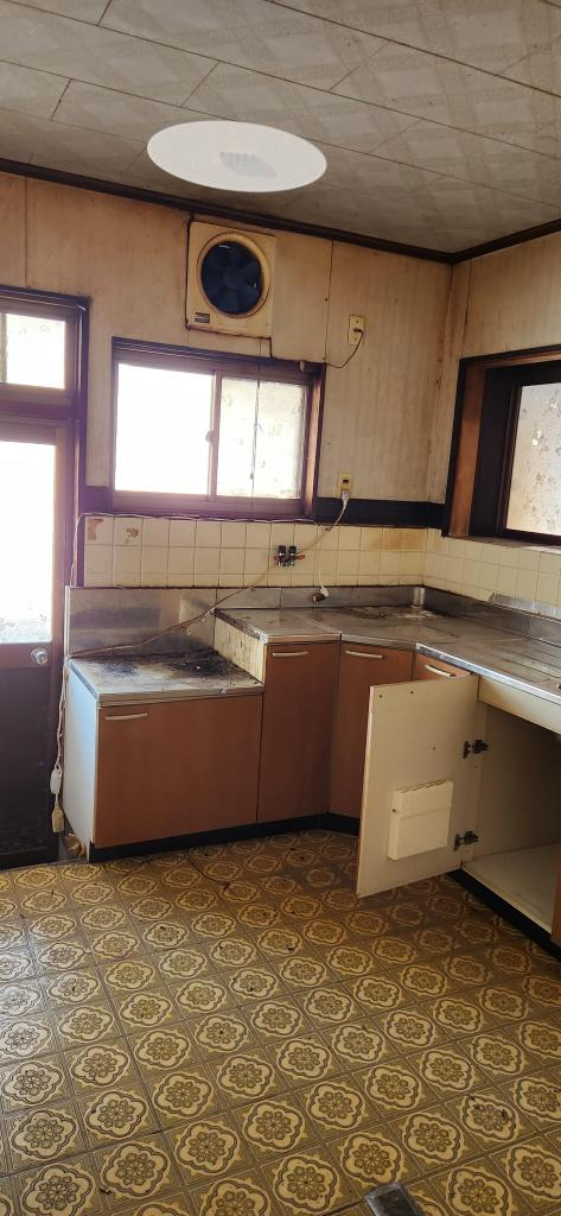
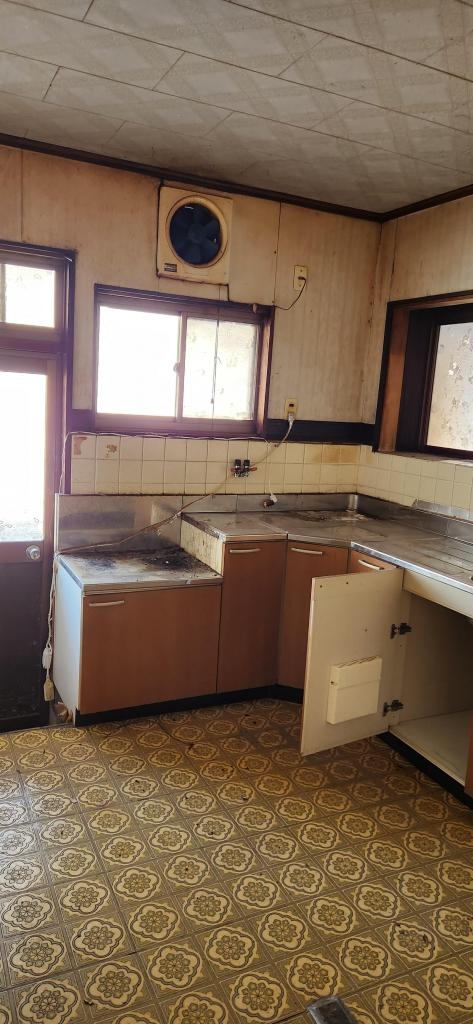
- ceiling light (237, 150)
